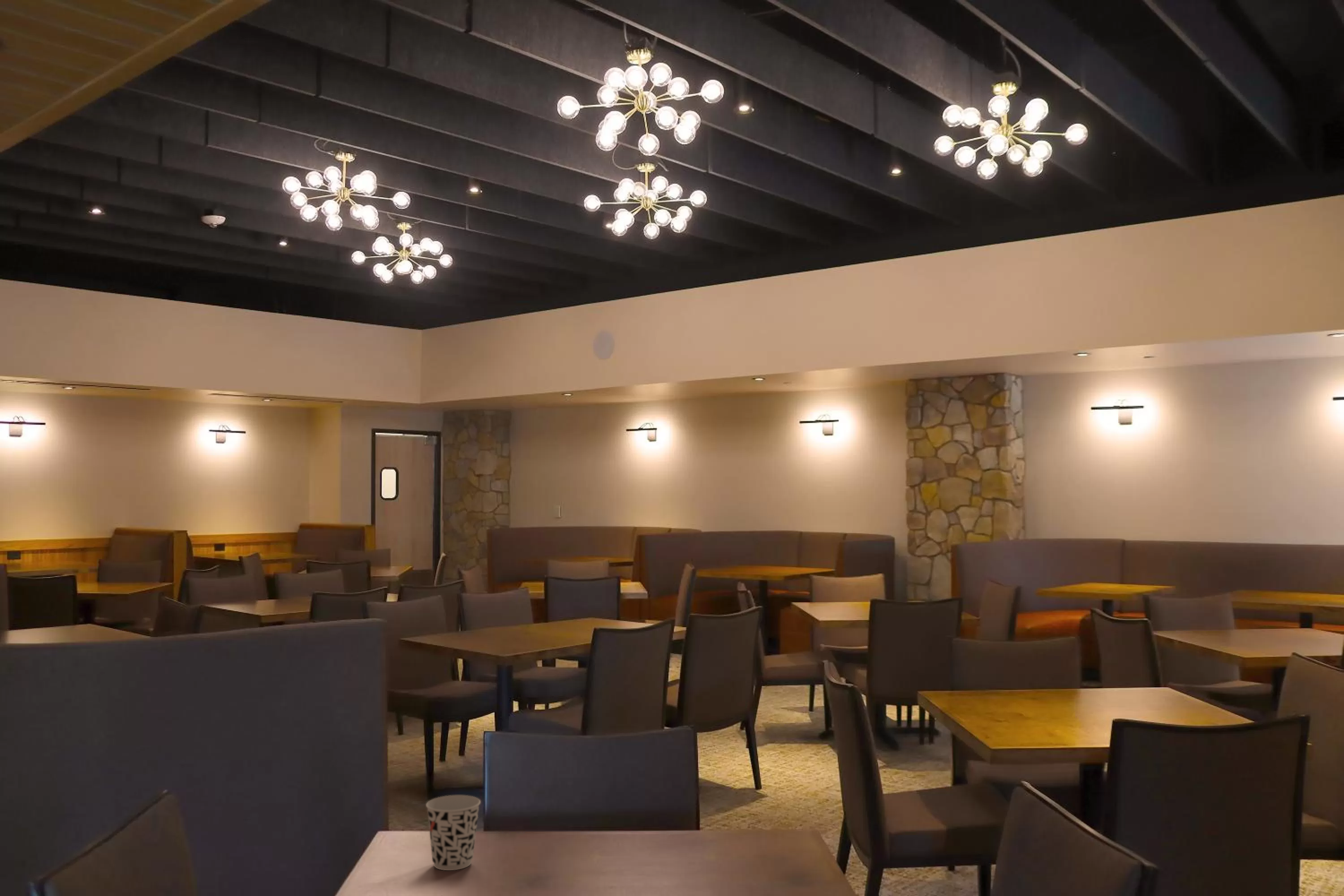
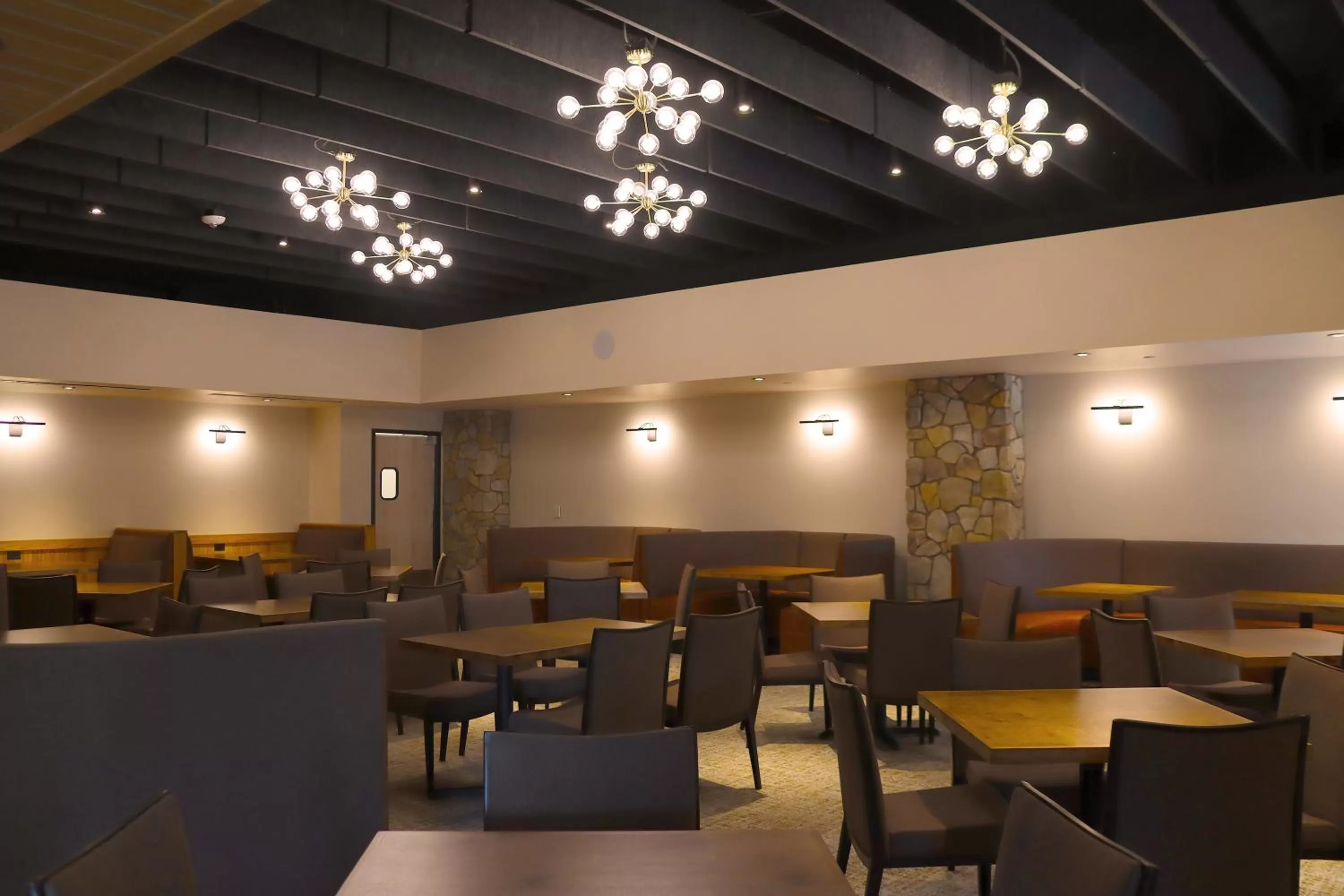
- cup (453, 833)
